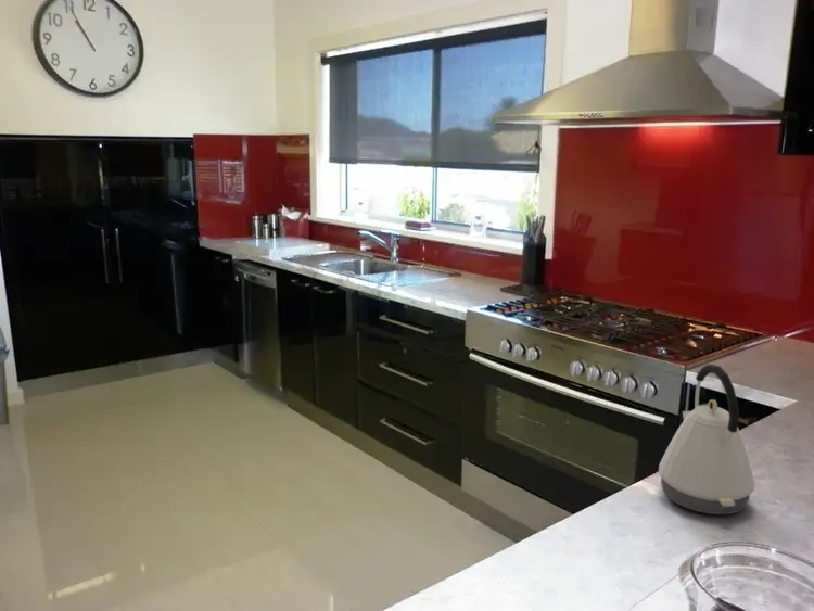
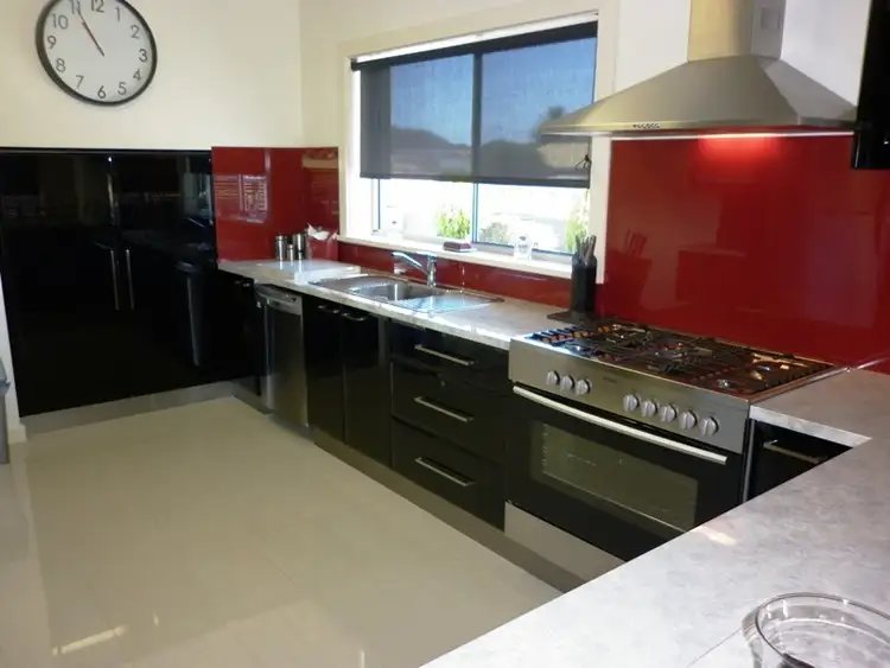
- kettle (709, 432)
